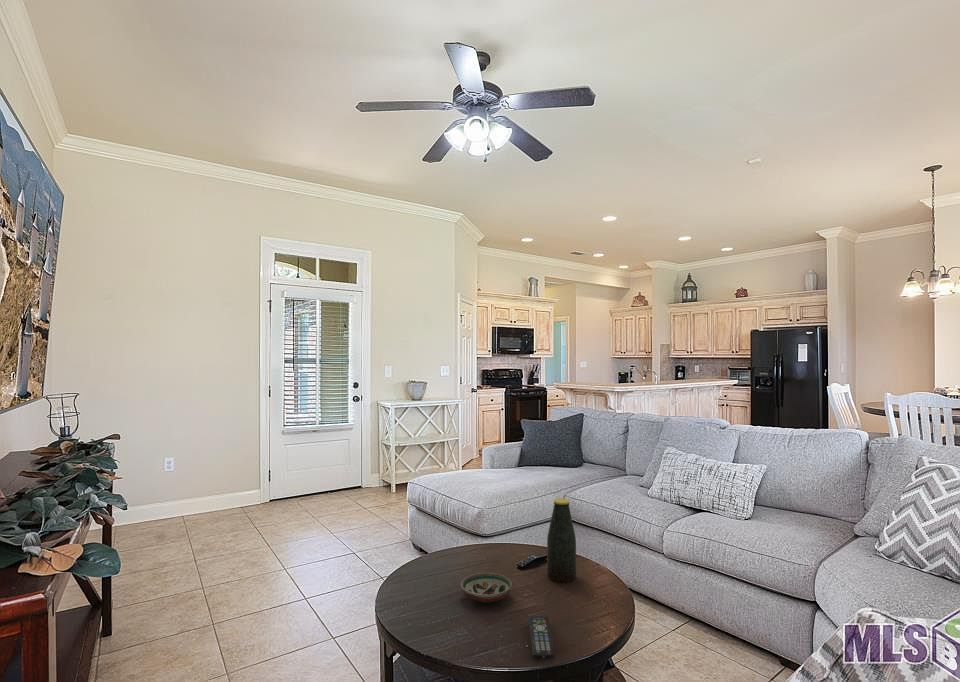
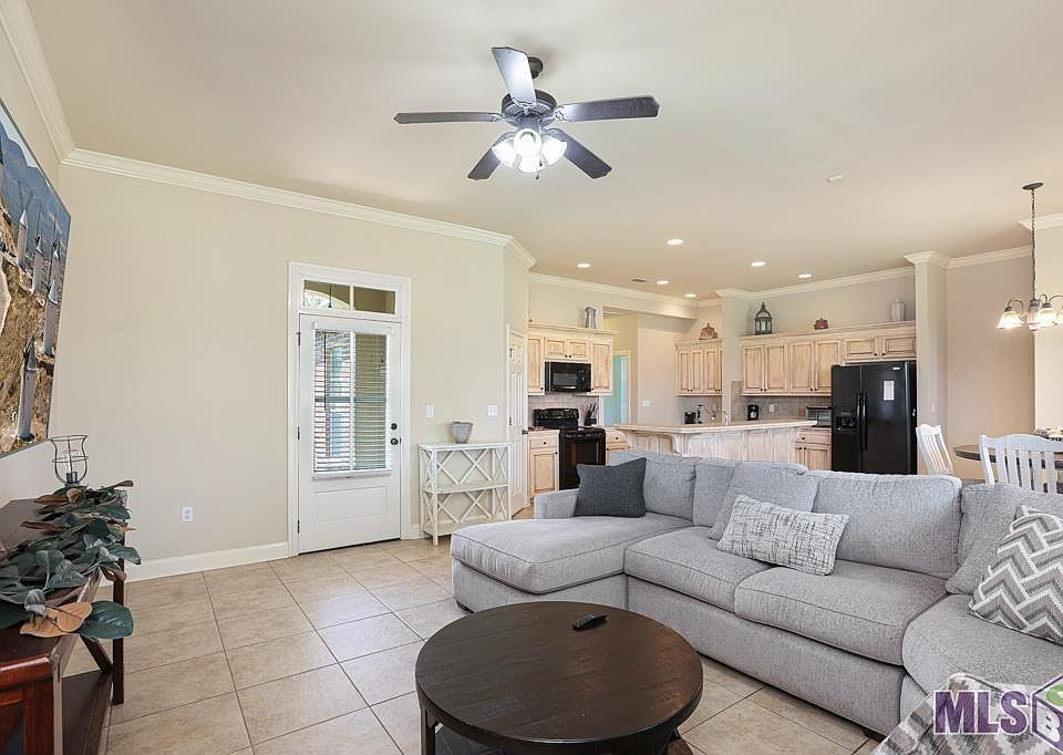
- decorative bowl (486, 590)
- bottle (561, 538)
- remote control (540, 634)
